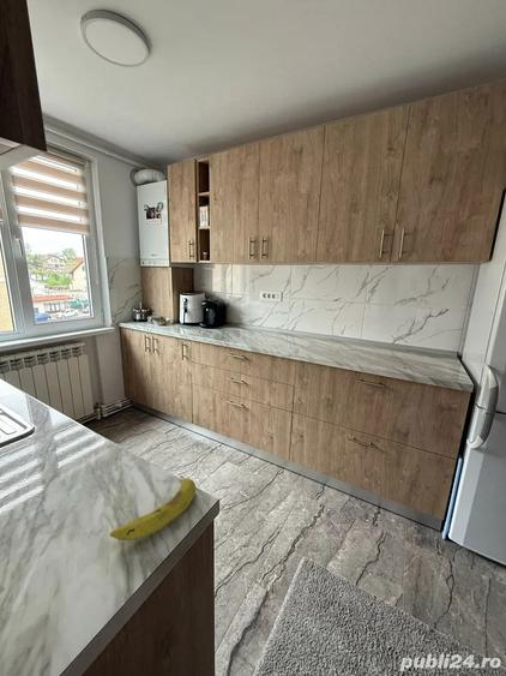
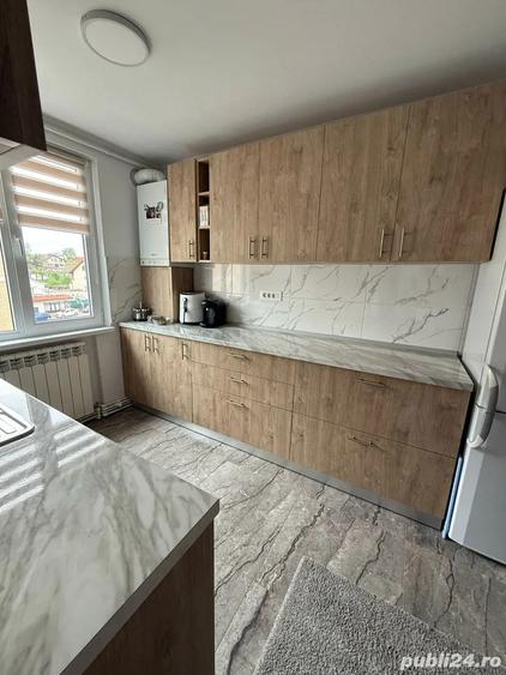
- fruit (159, 507)
